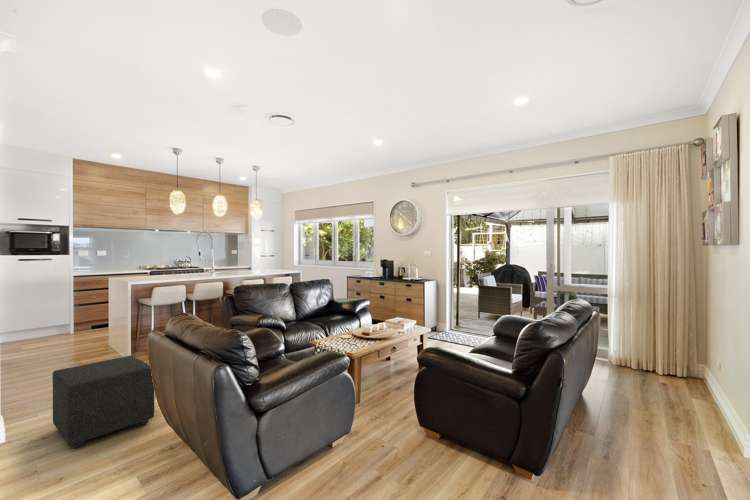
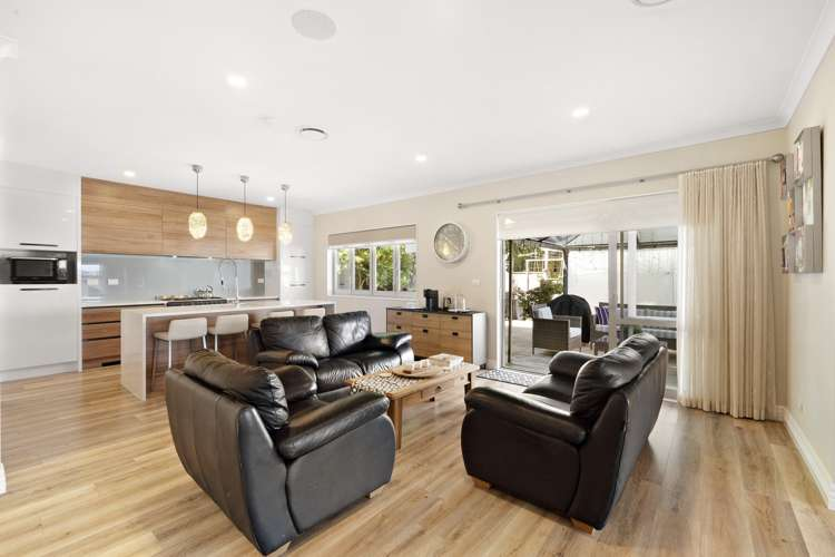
- ottoman (104, 396)
